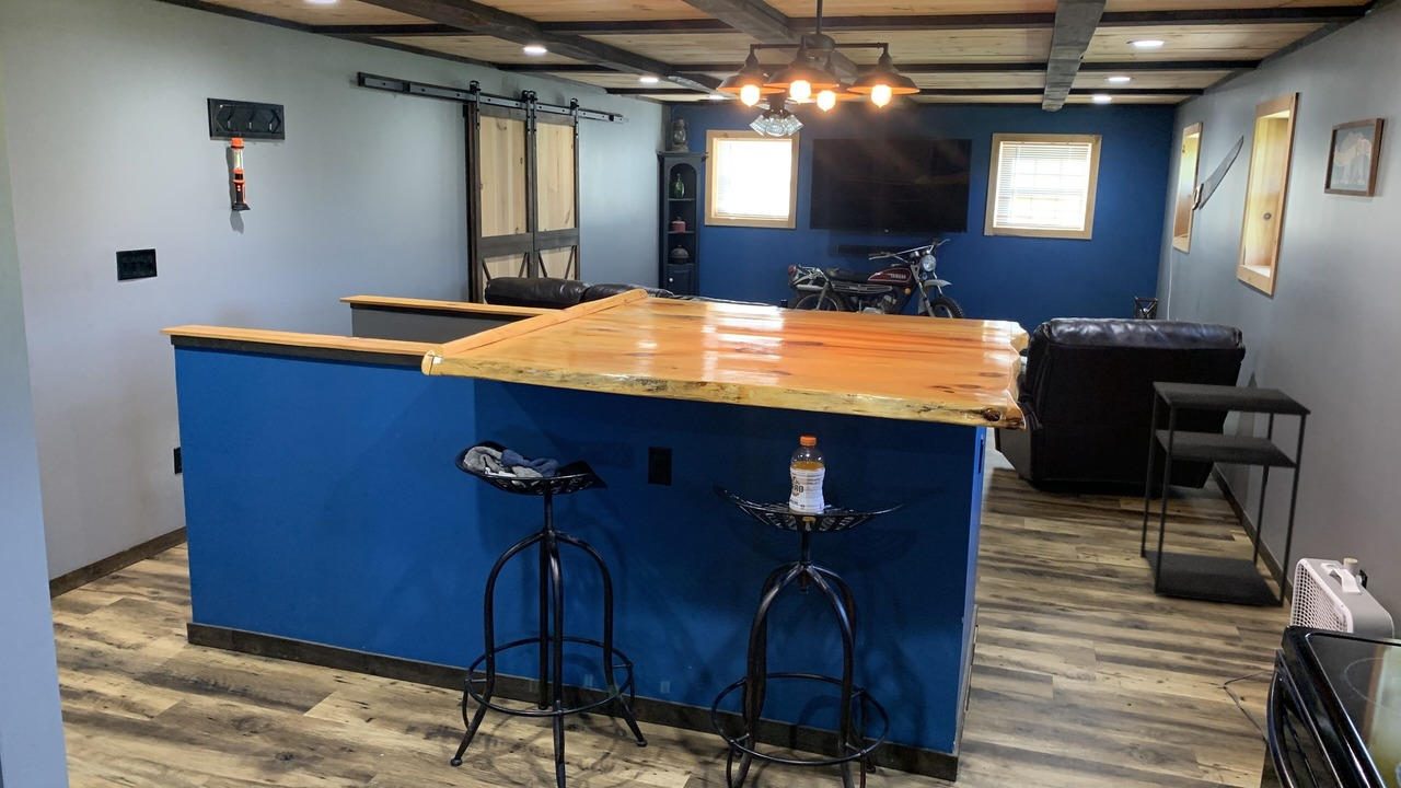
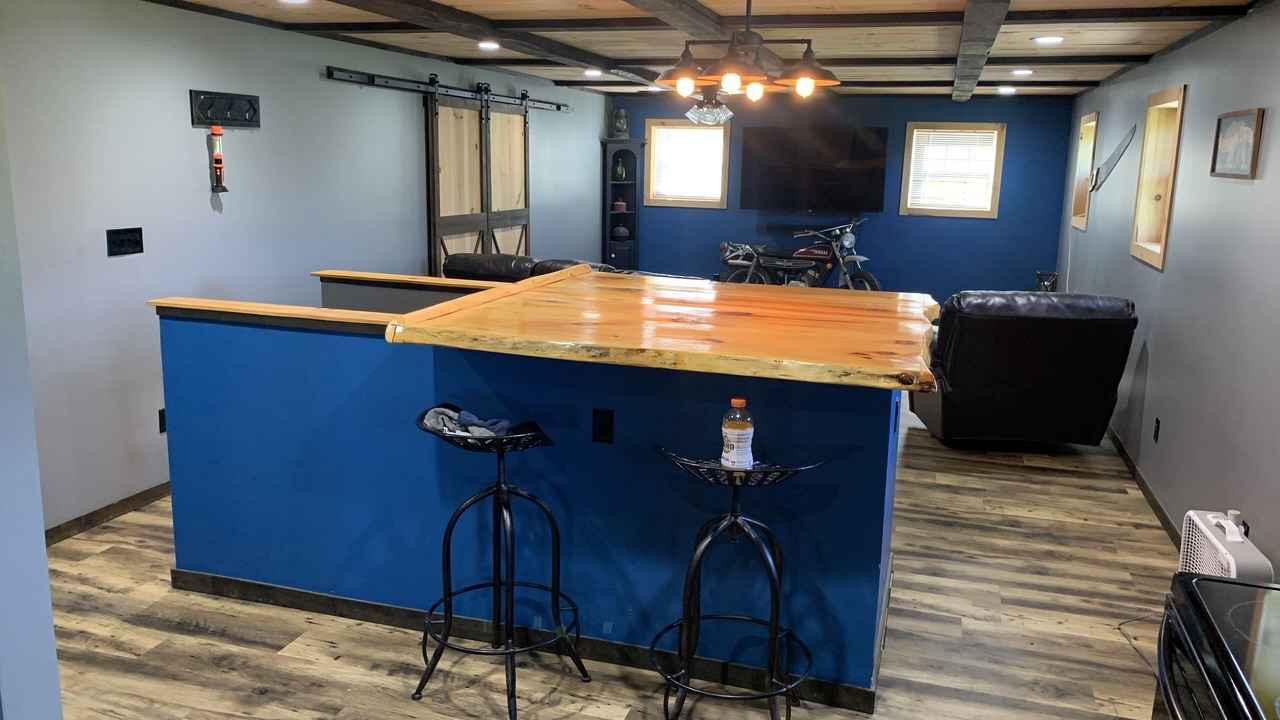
- shelving unit (1216, 462)
